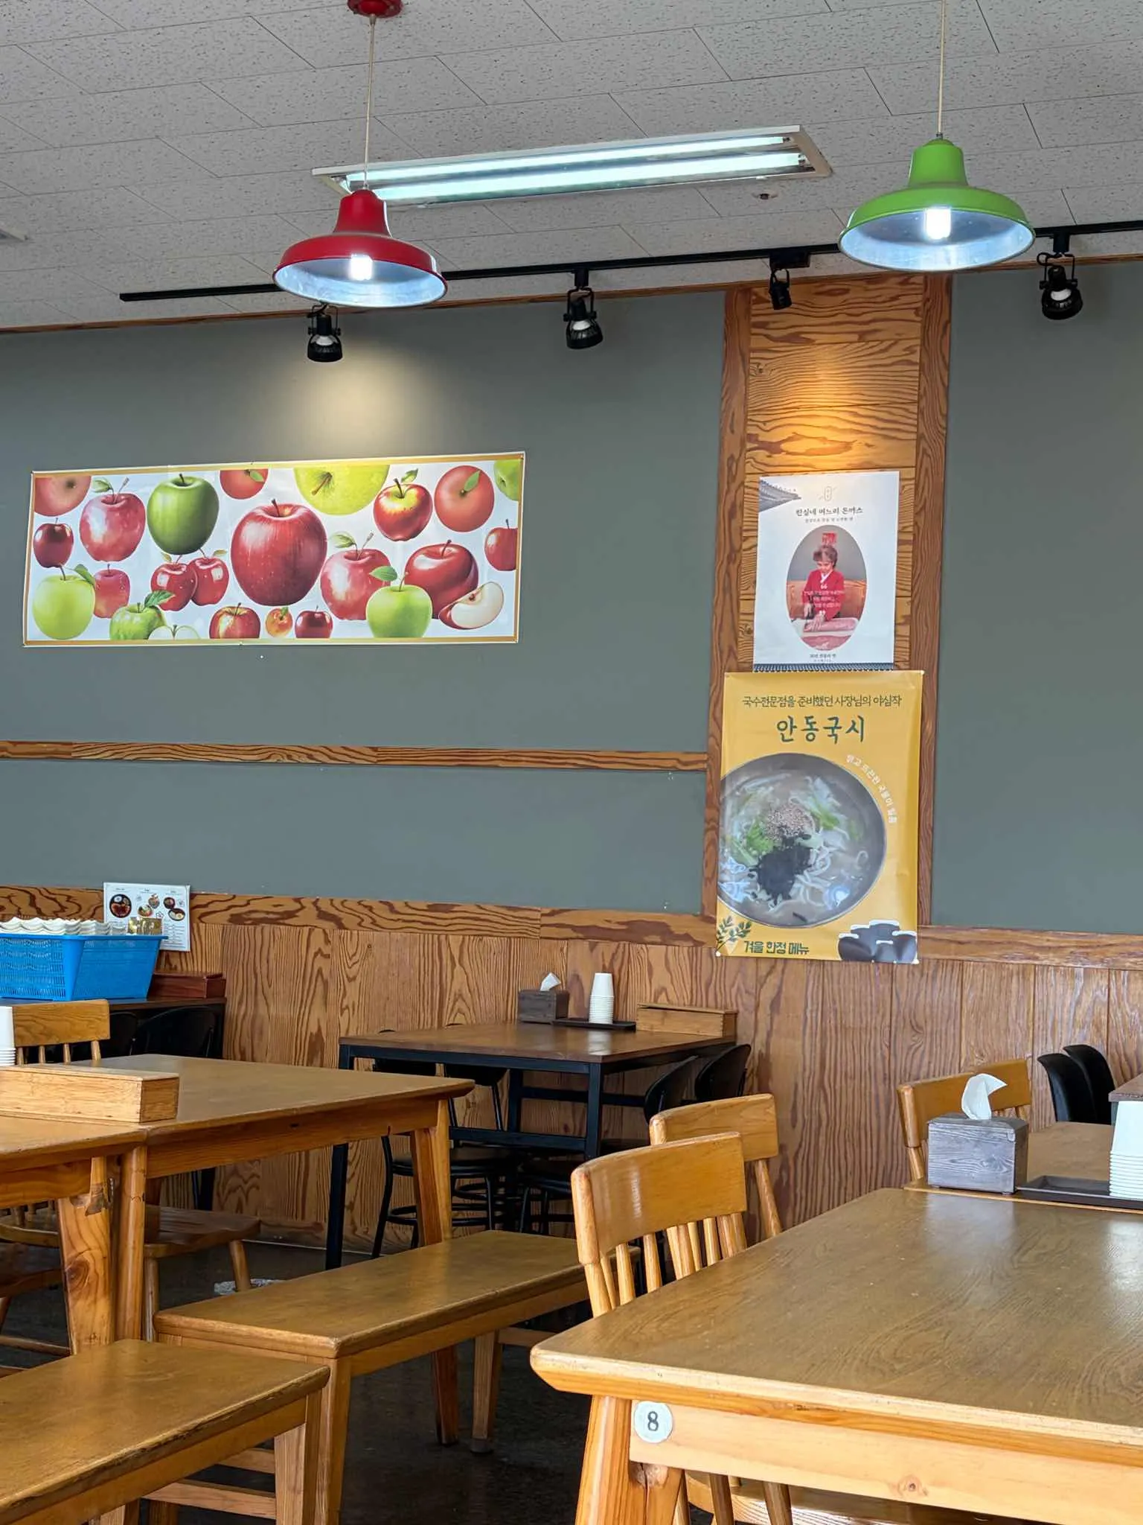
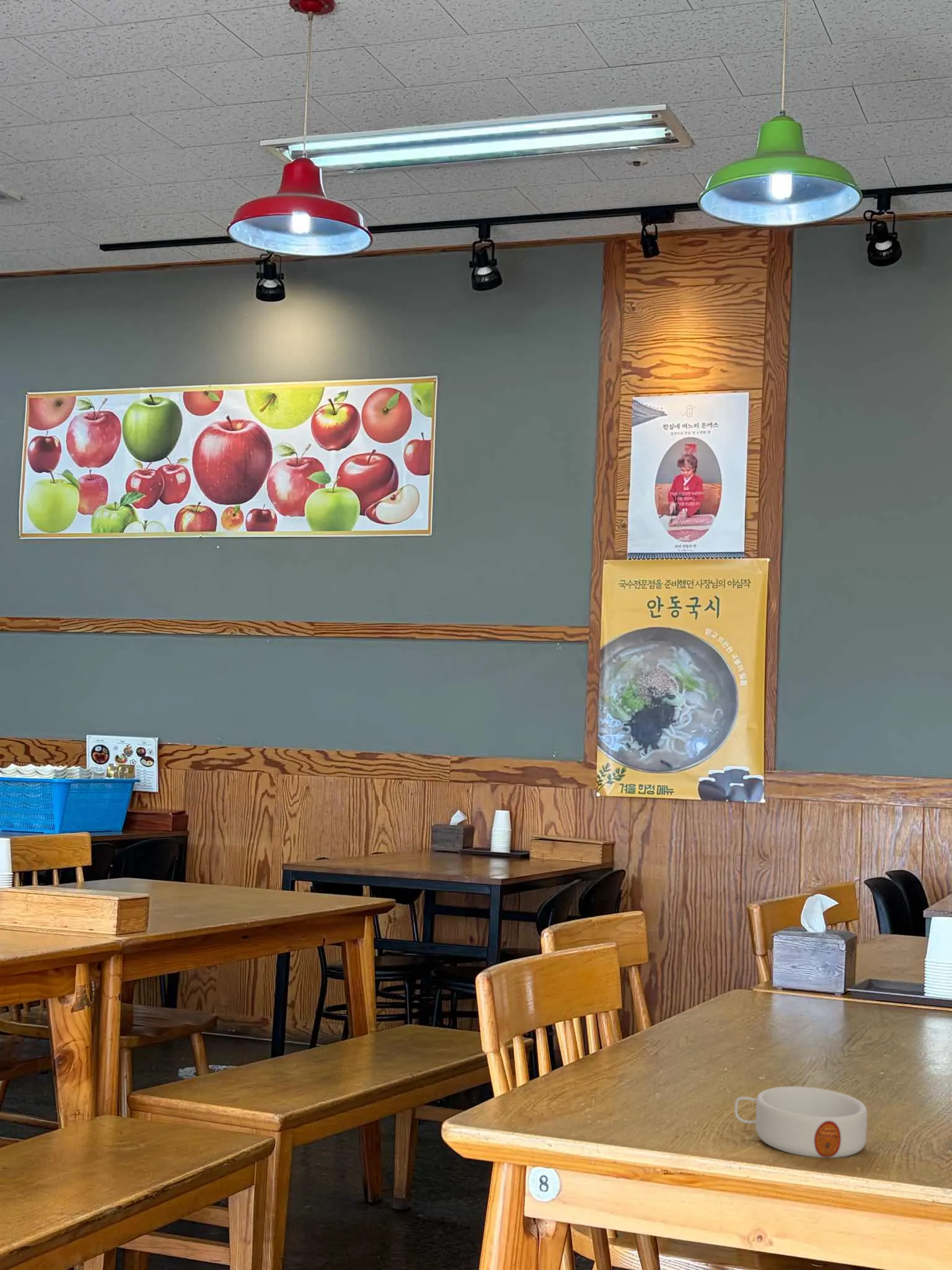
+ soup bowl (799, 1120)
